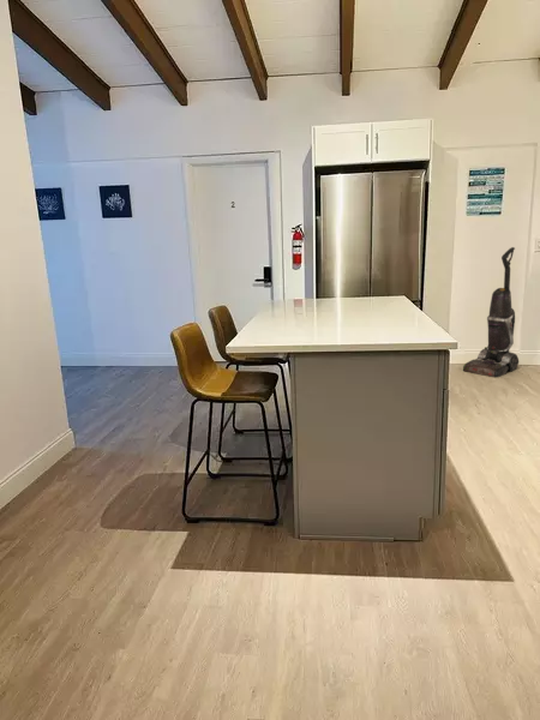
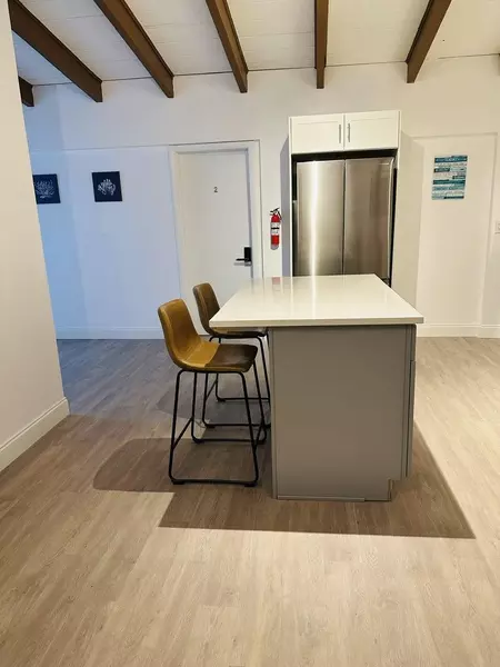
- vacuum cleaner (494, 311)
